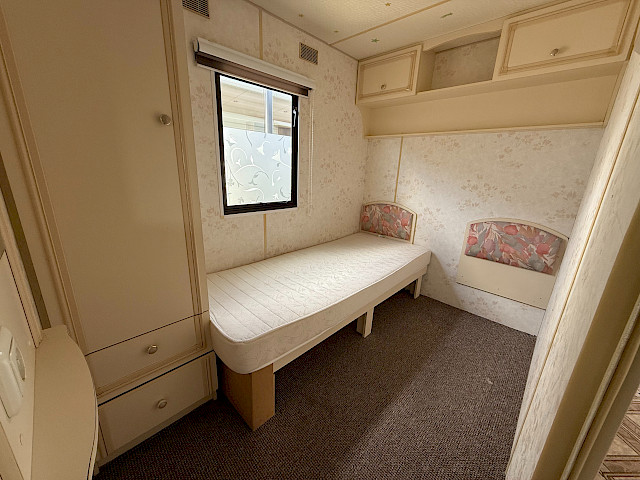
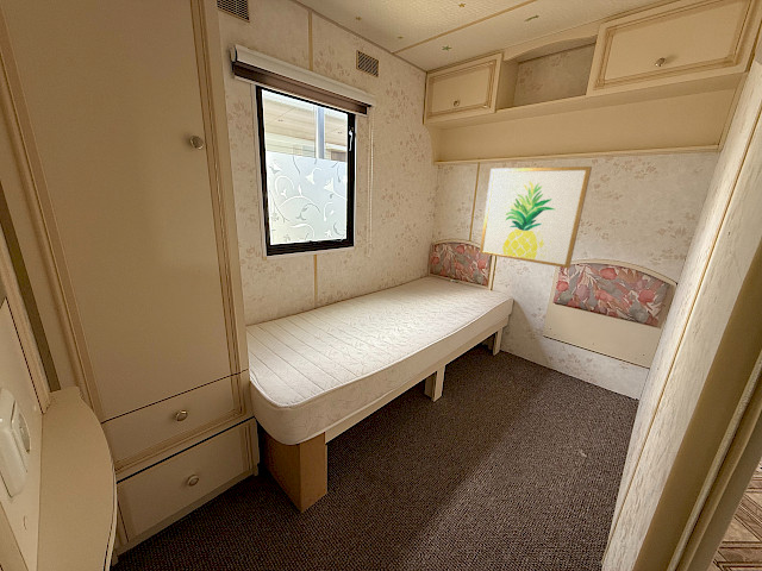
+ wall art (527, 215)
